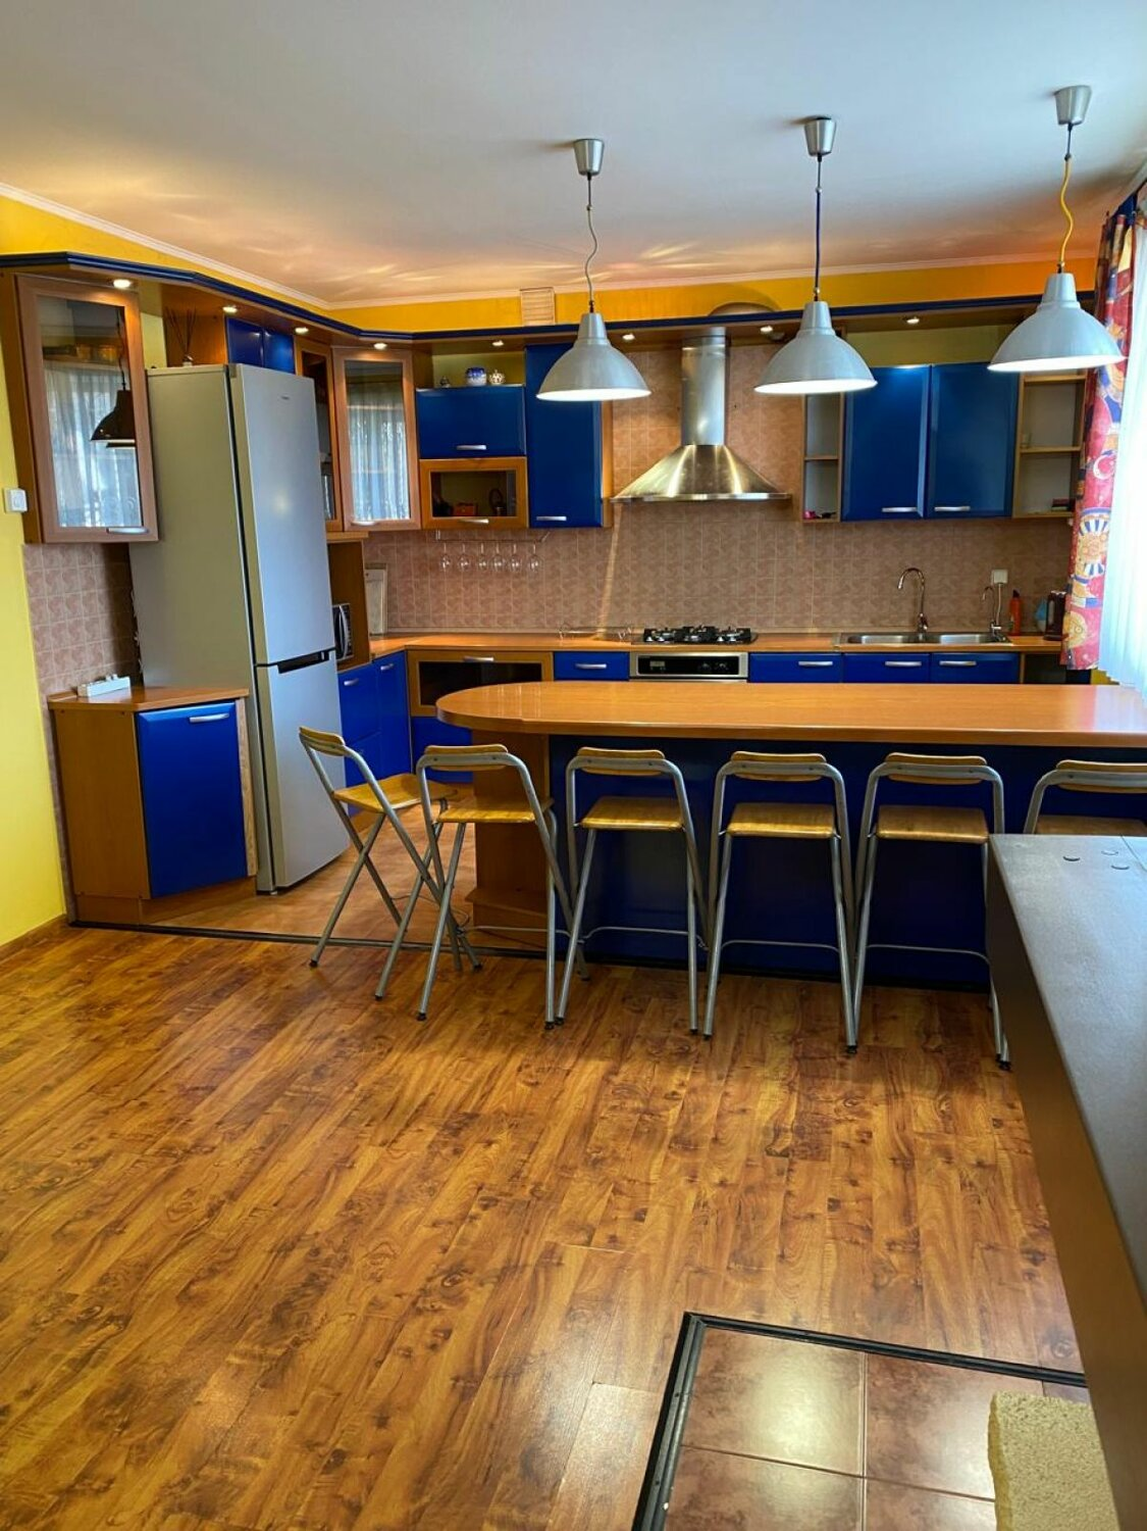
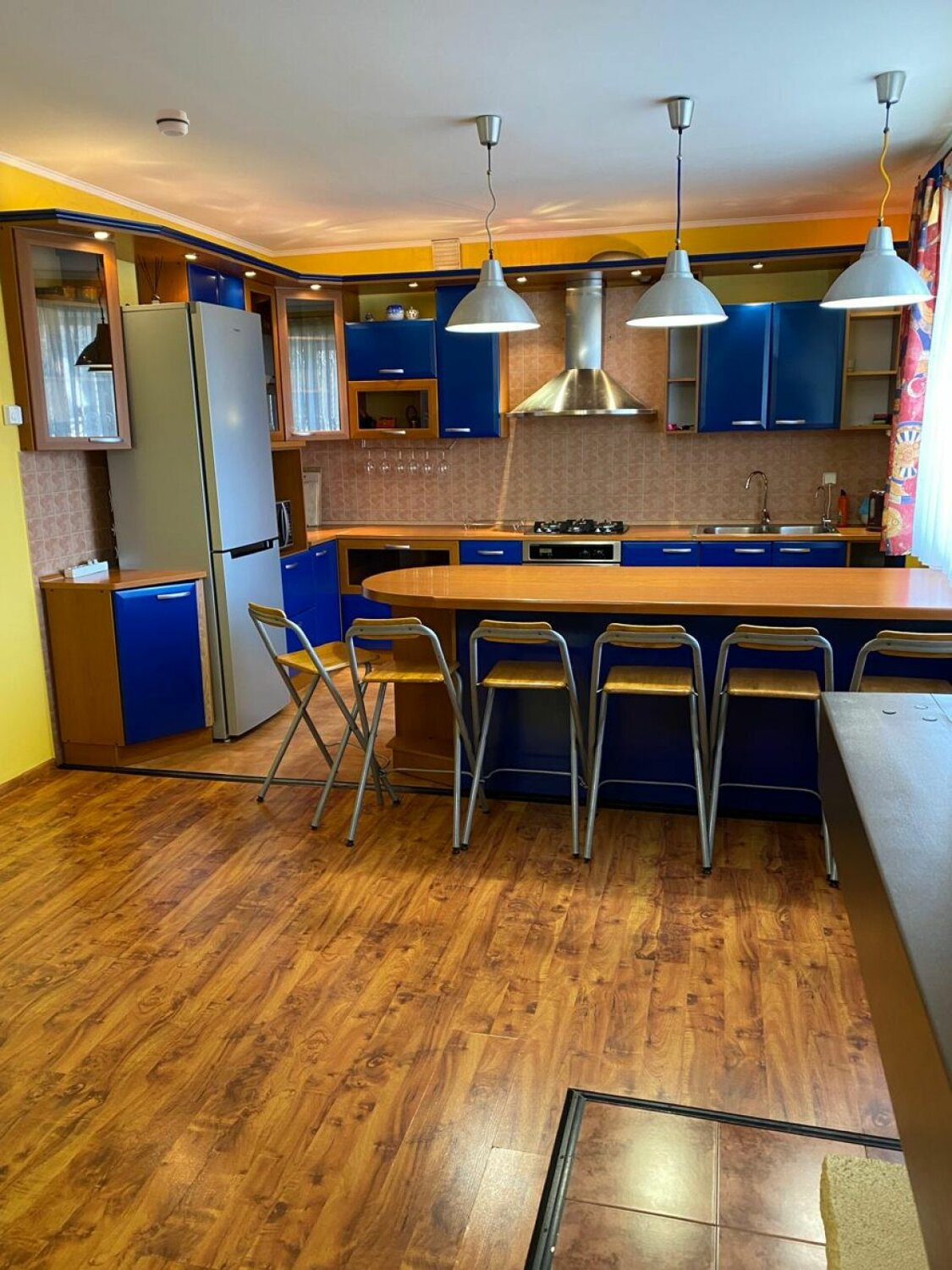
+ smoke detector (173, 123)
